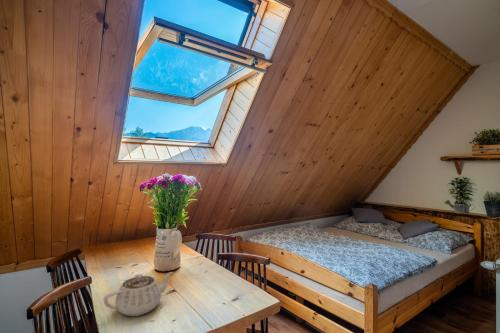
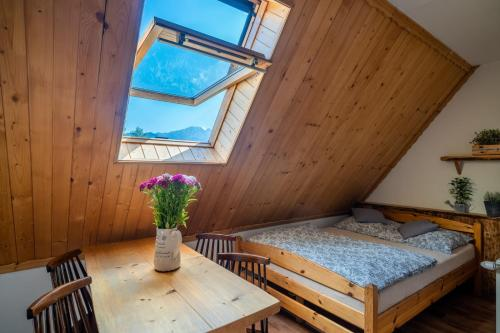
- teapot (141, 291)
